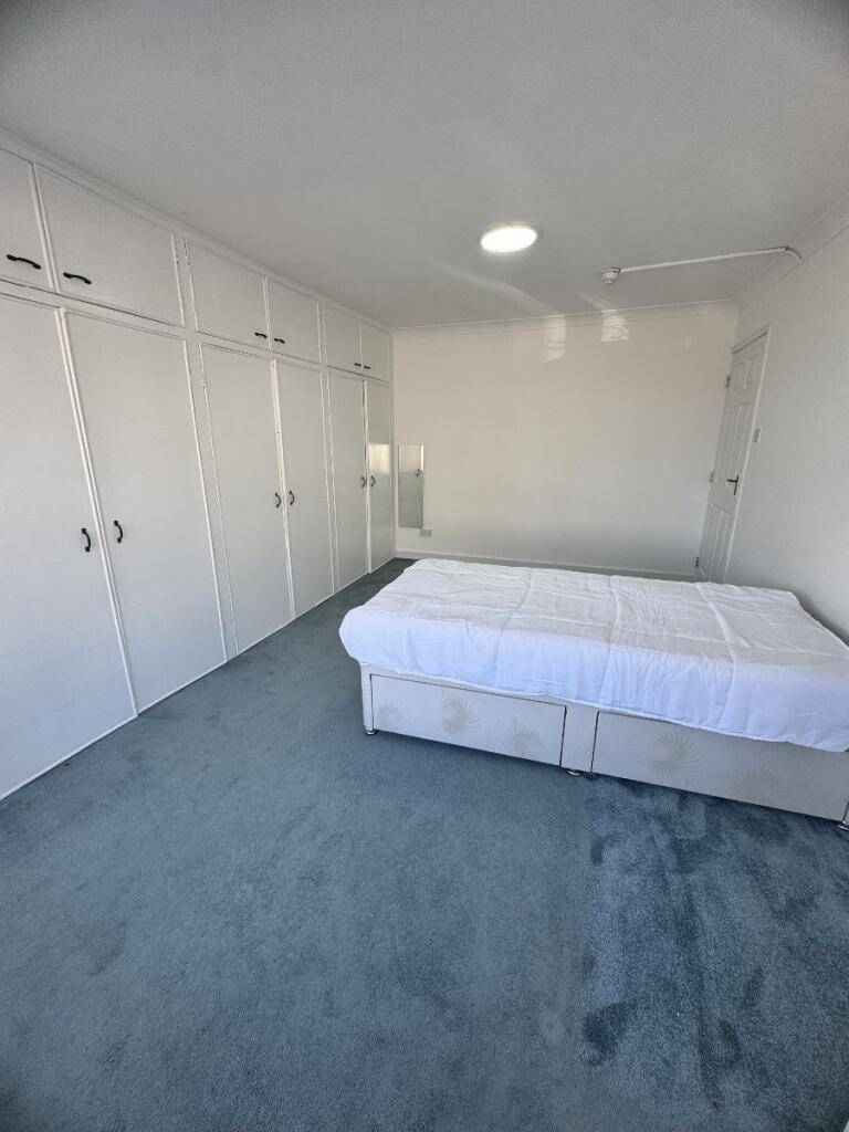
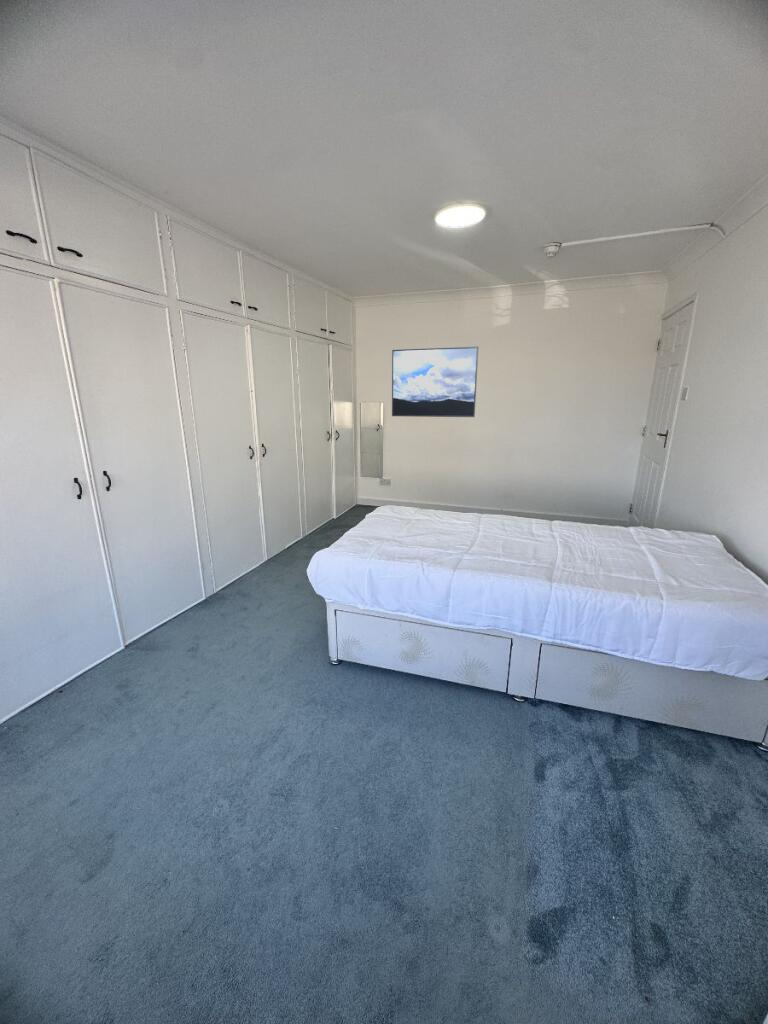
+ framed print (433, 383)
